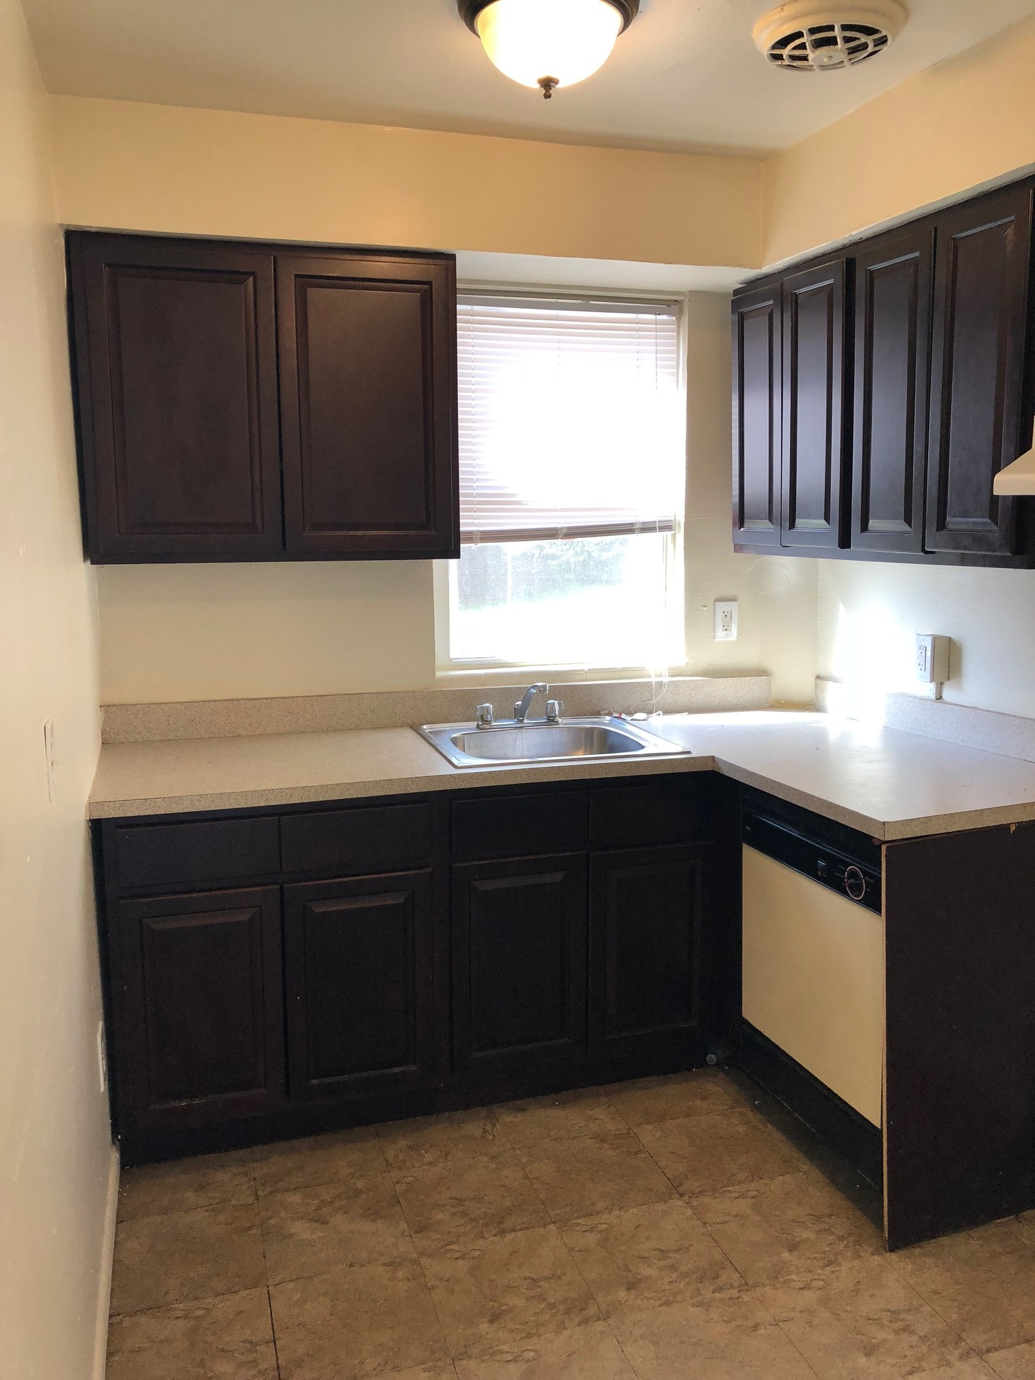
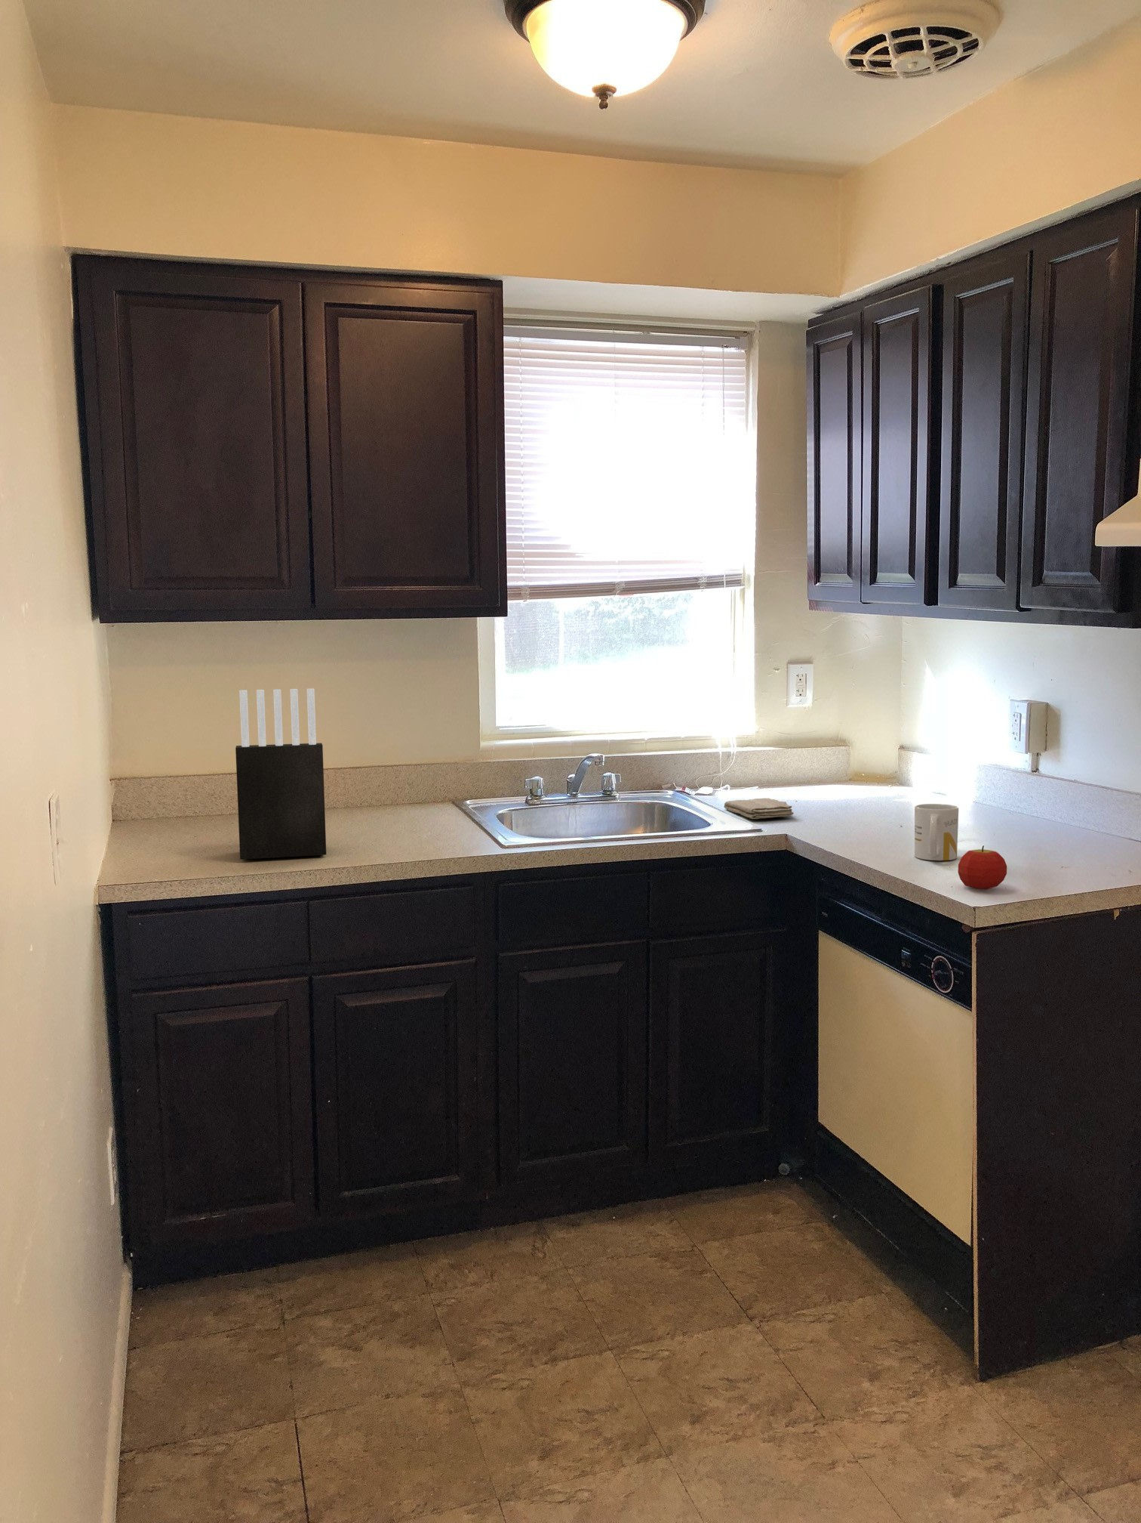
+ fruit (982, 867)
+ washcloth (759, 807)
+ knife block (280, 771)
+ mug (938, 832)
